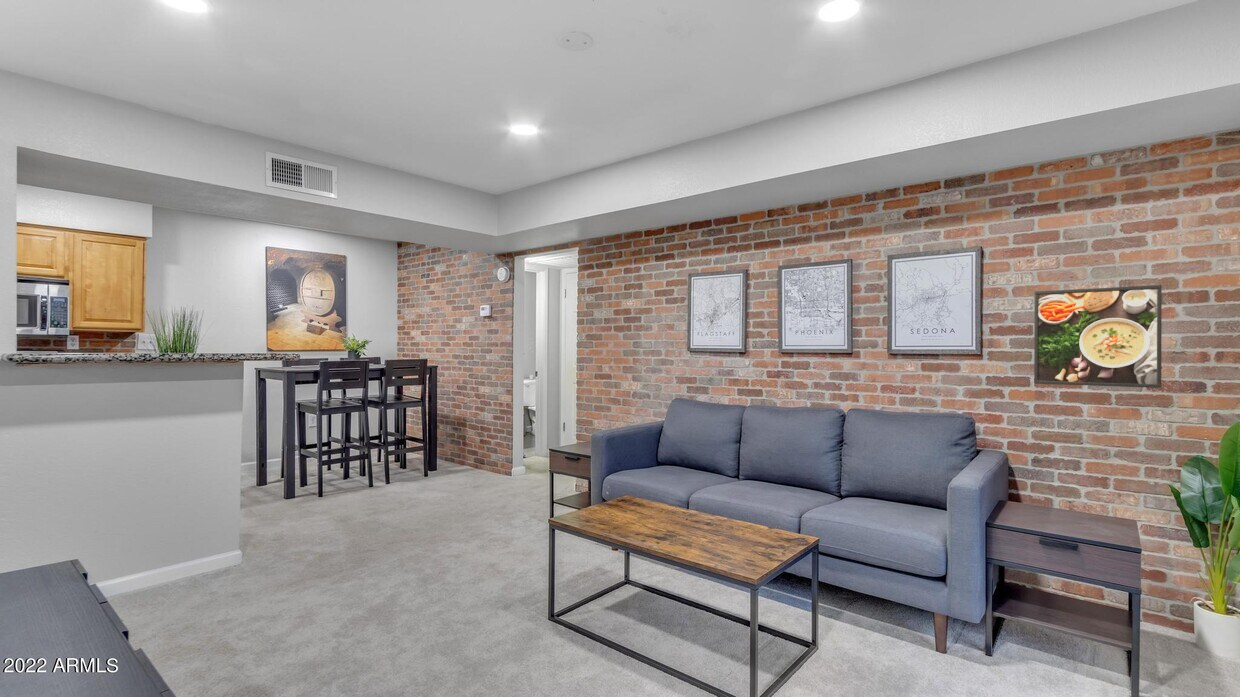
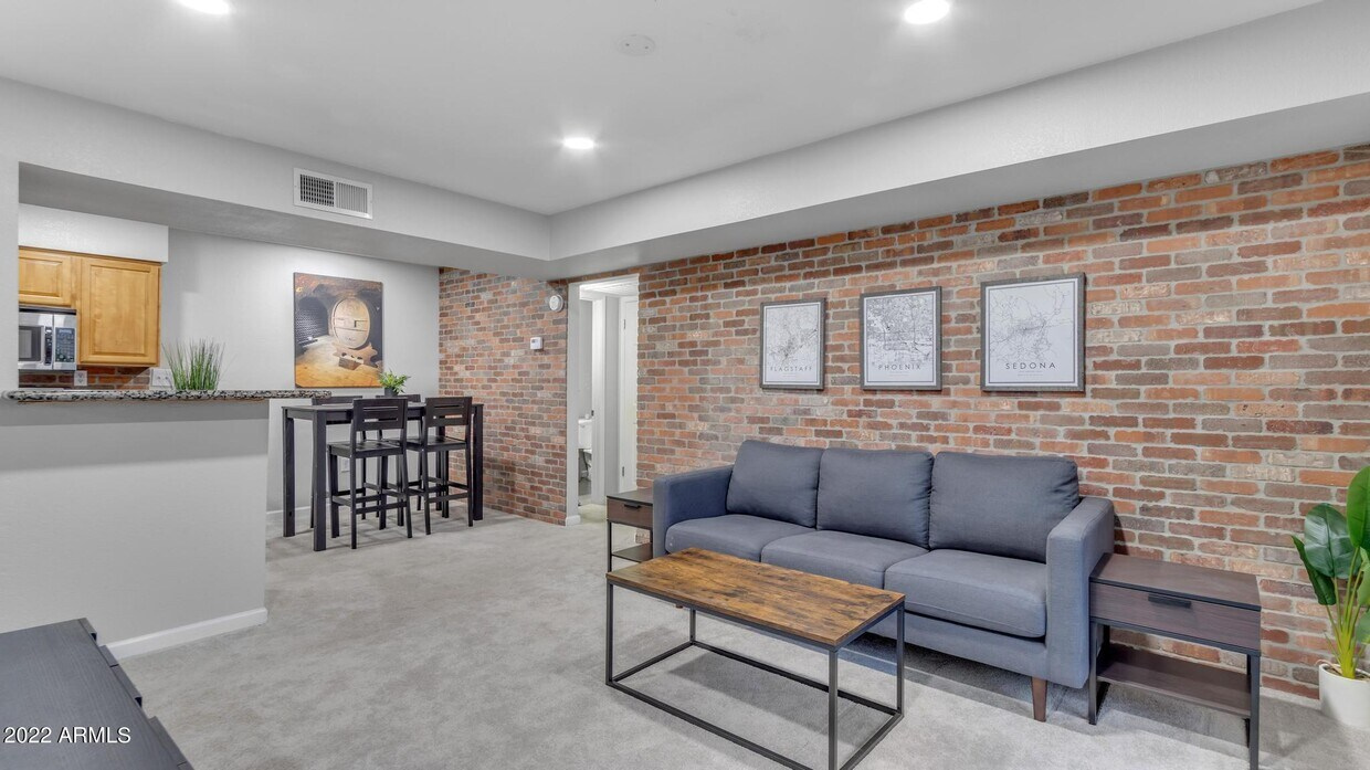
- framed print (1094, 337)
